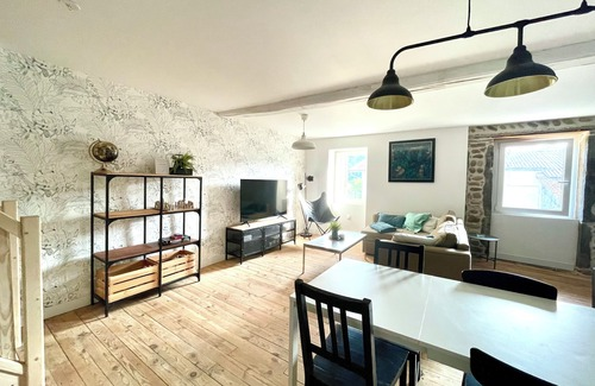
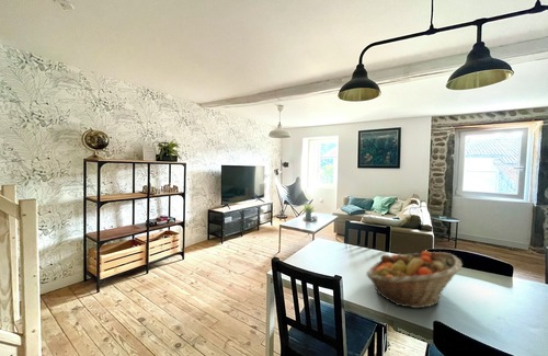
+ fruit basket (411, 273)
